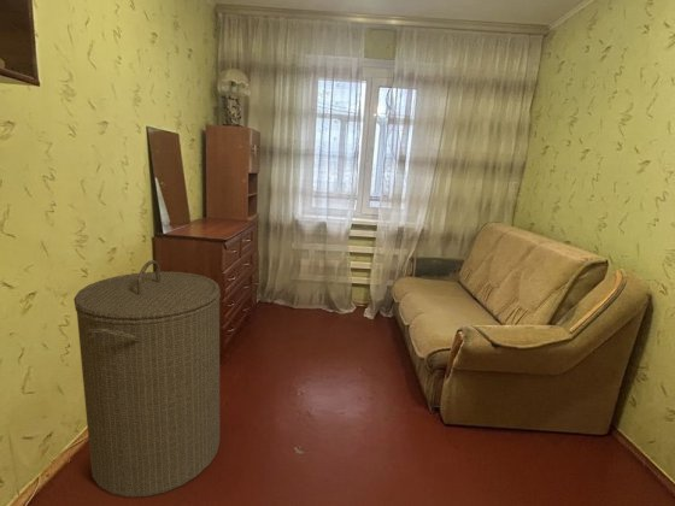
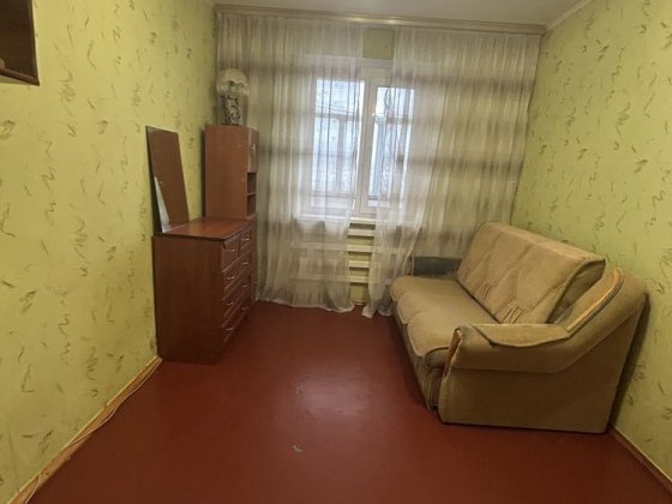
- laundry hamper (154, 360)
